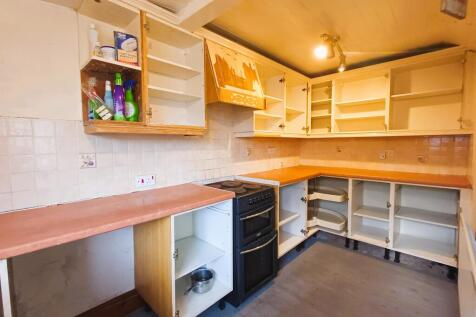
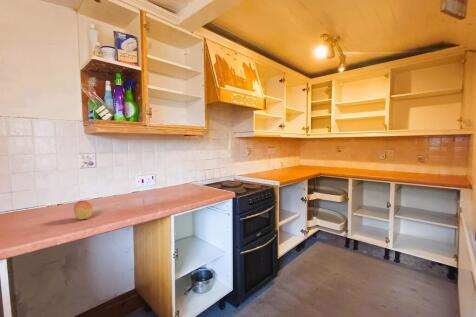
+ fruit (83, 209)
